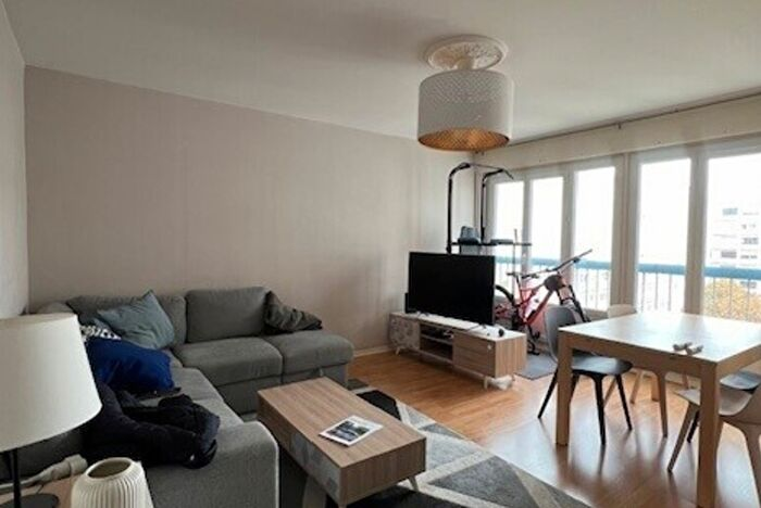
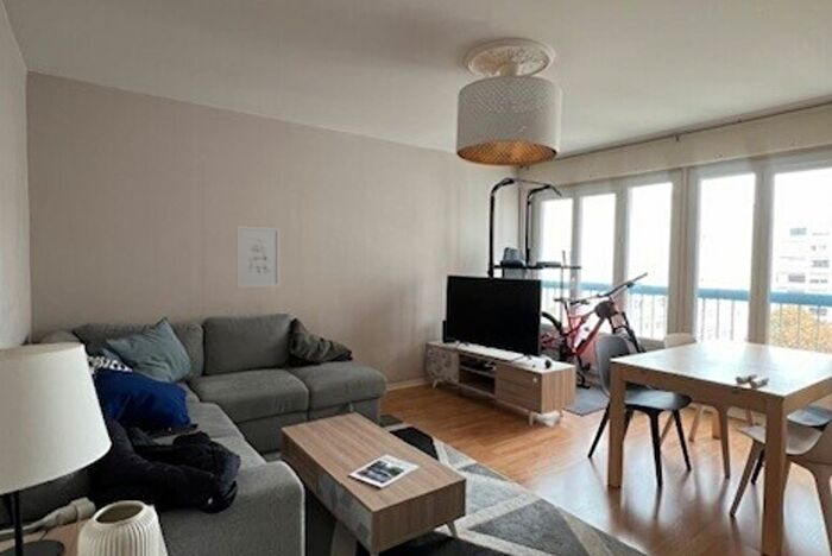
+ wall art (258, 257)
